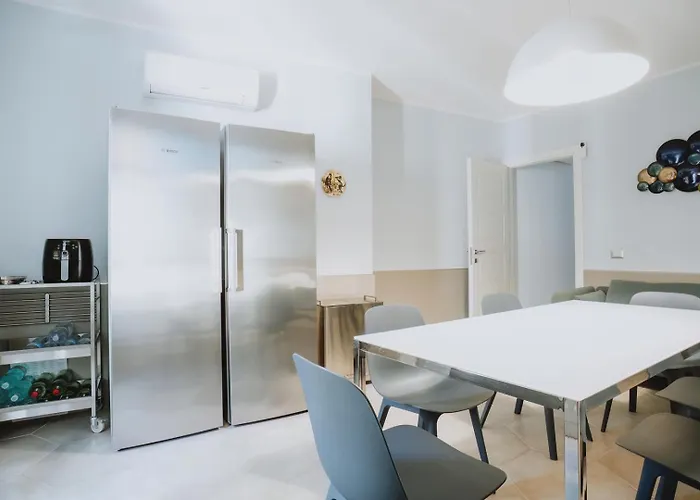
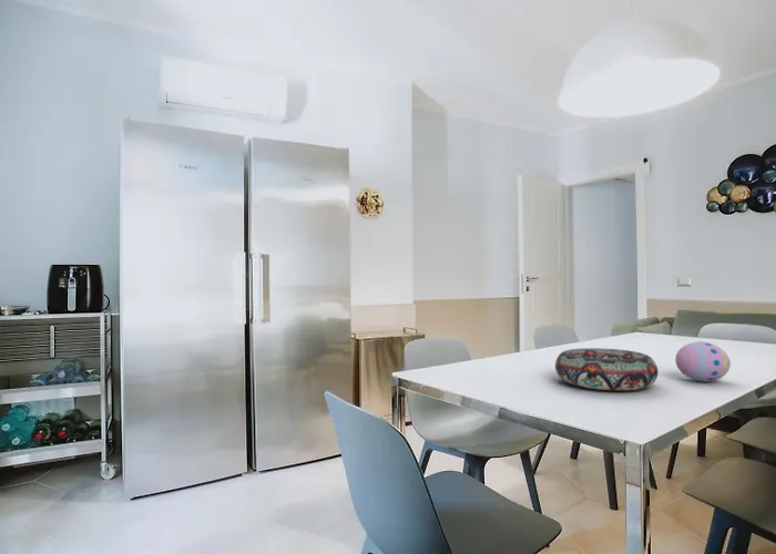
+ decorative egg (703, 361)
+ decorative bowl (604, 368)
